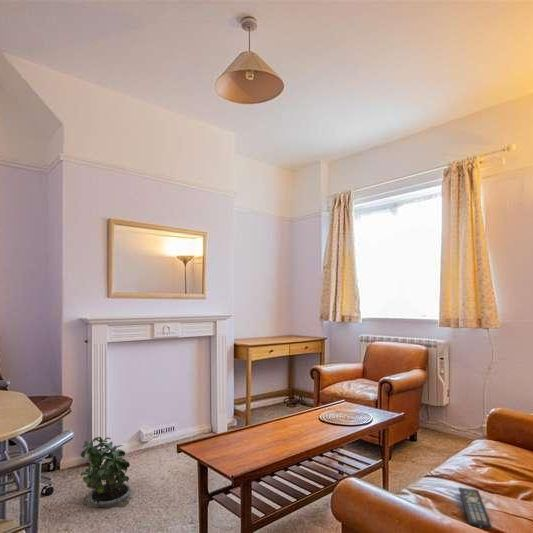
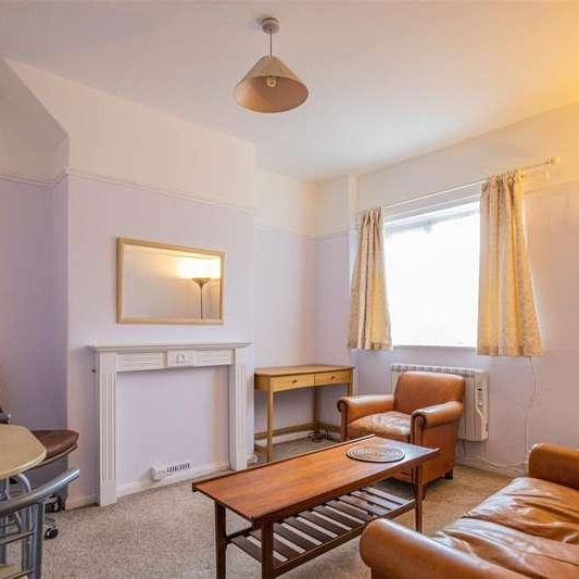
- remote control (473, 505)
- potted plant (106, 466)
